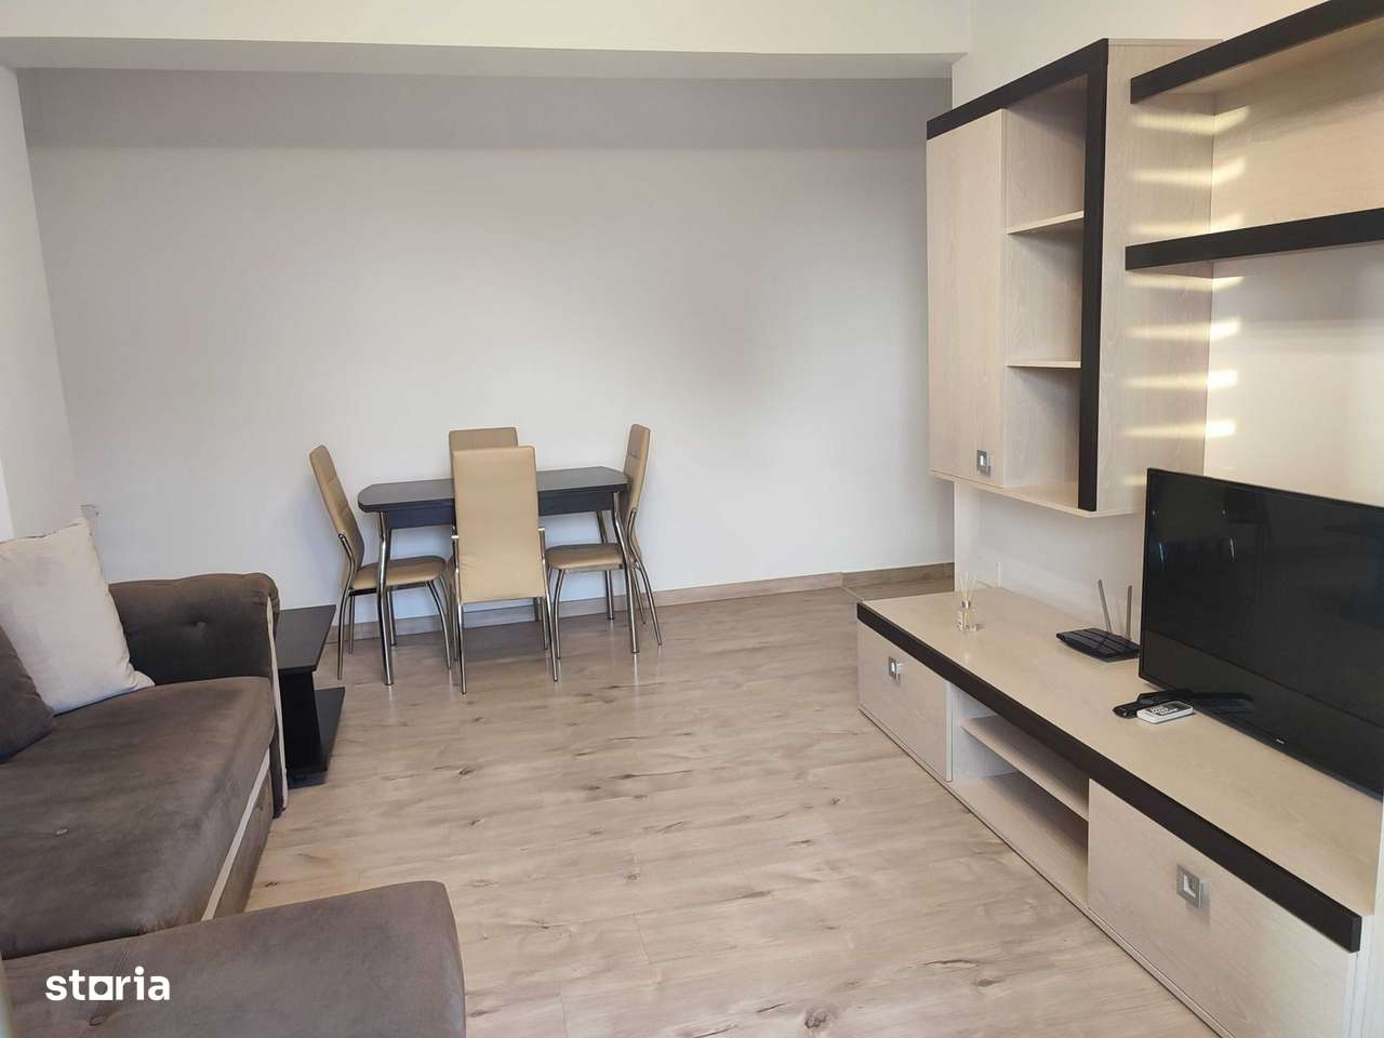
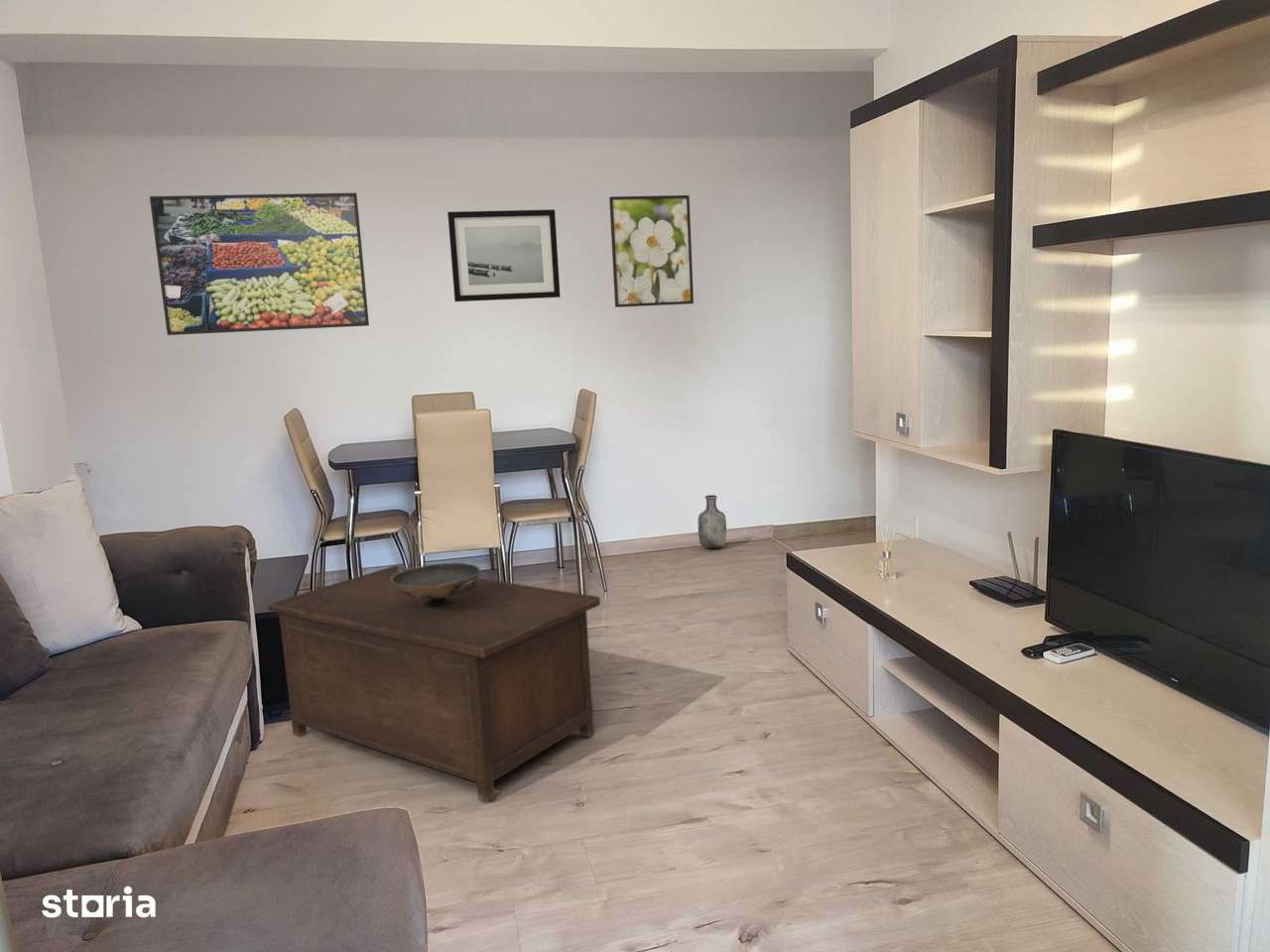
+ wall art (504, 255)
+ vase (711, 522)
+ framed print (263, 263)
+ decorative bowl (437, 589)
+ cabinet (437, 667)
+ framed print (652, 251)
